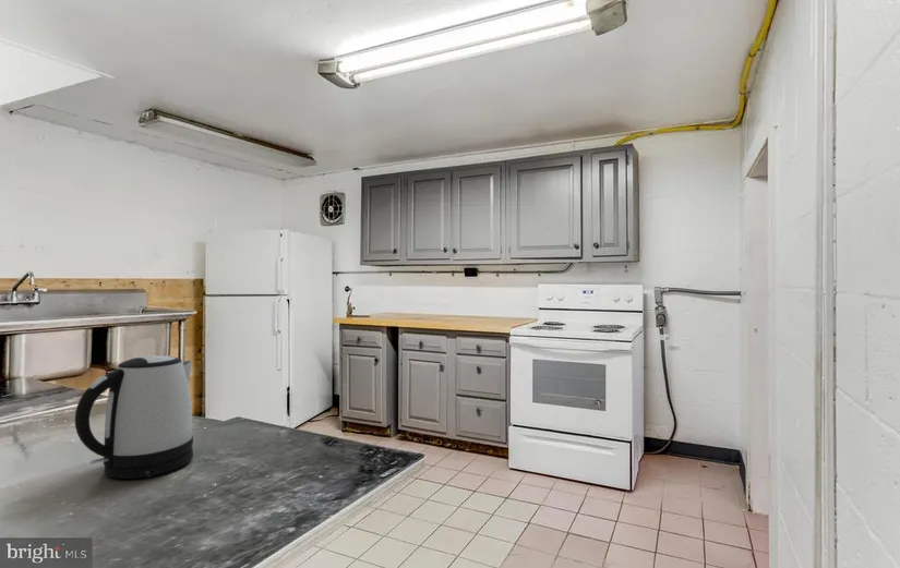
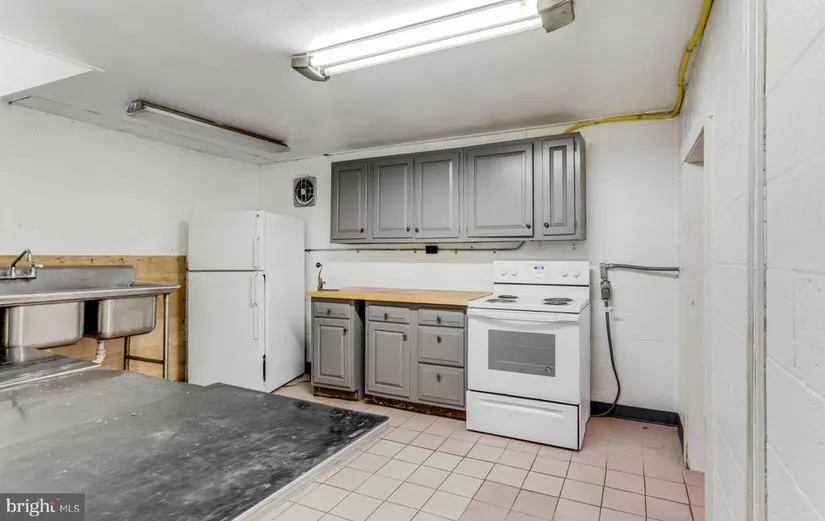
- kettle (139, 412)
